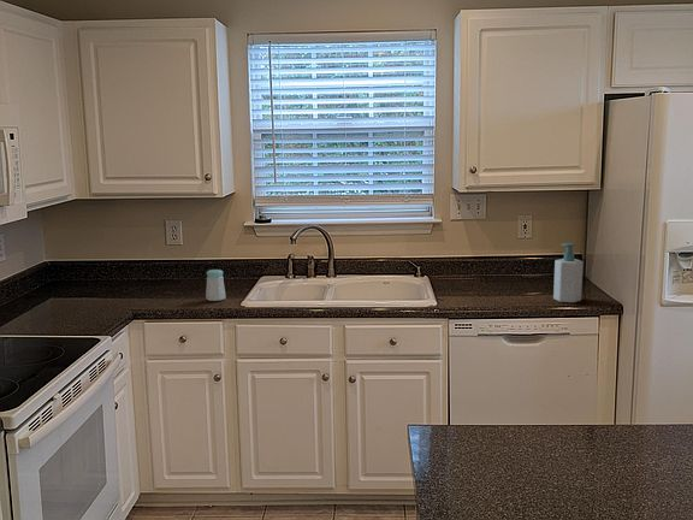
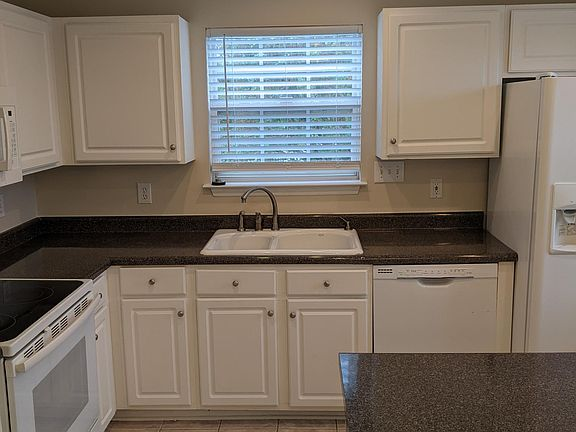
- soap bottle (568, 271)
- salt shaker (214, 284)
